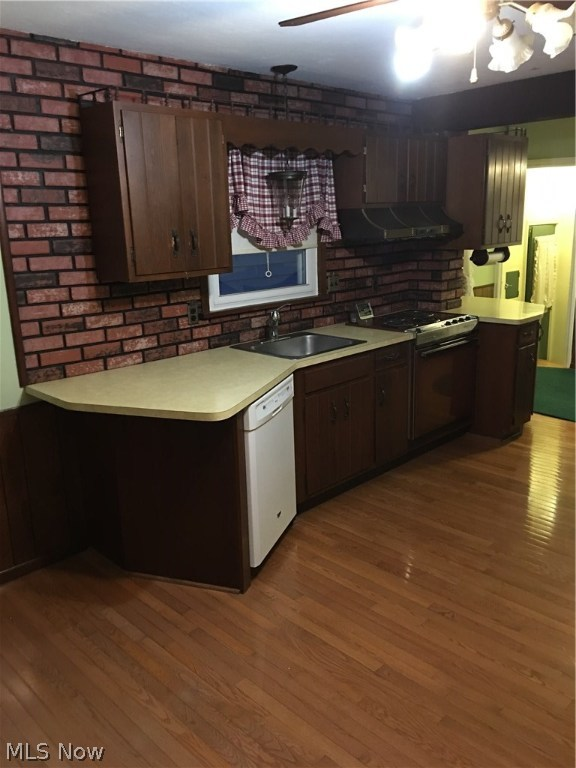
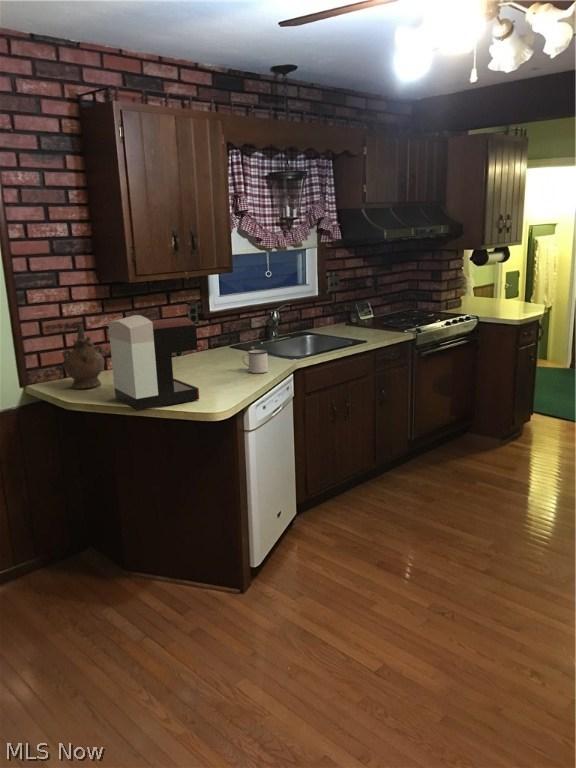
+ mug (255, 361)
+ coffee maker (163, 355)
+ ceremonial vessel (84, 355)
